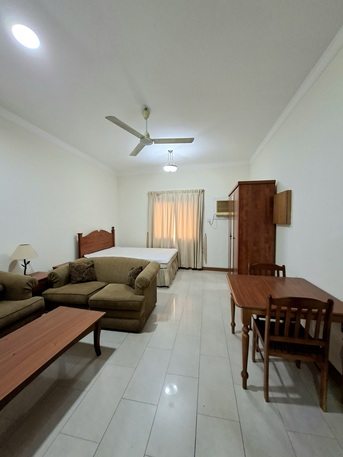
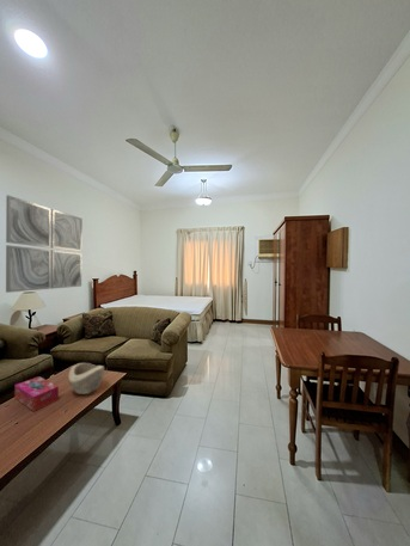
+ wall art (51, 247)
+ decorative bowl (86, 378)
+ tissue box (36, 392)
